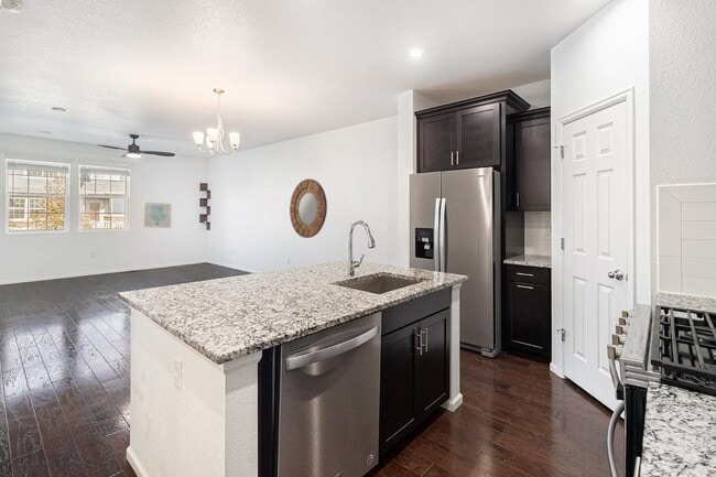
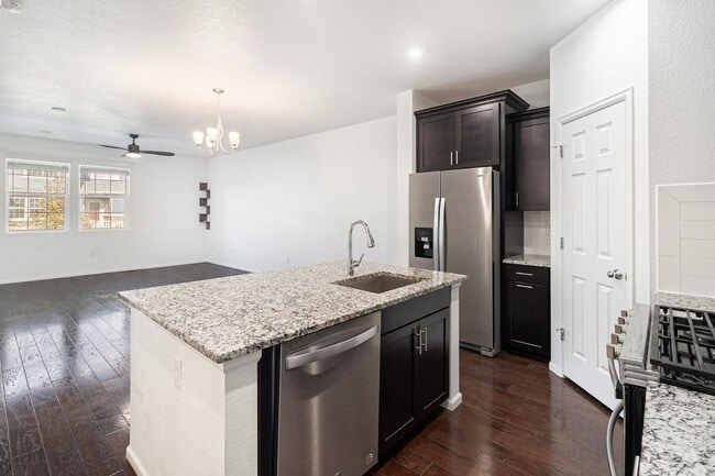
- wall art (158, 215)
- home mirror (307, 208)
